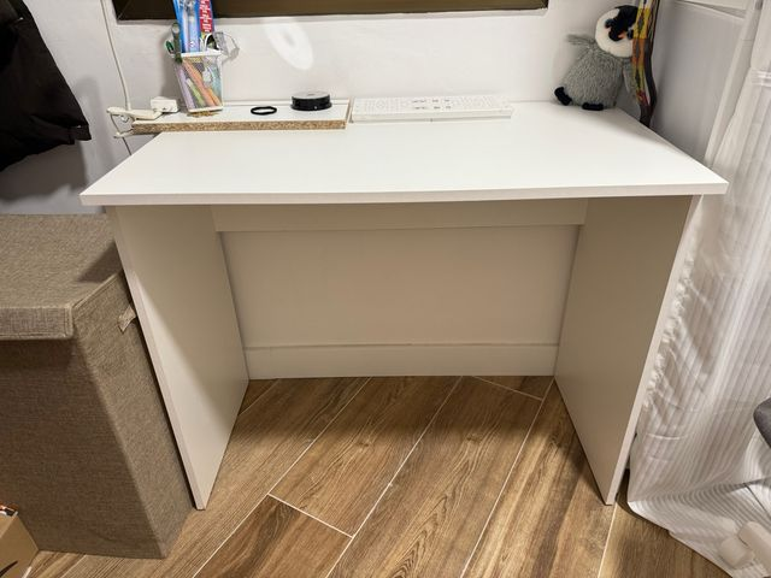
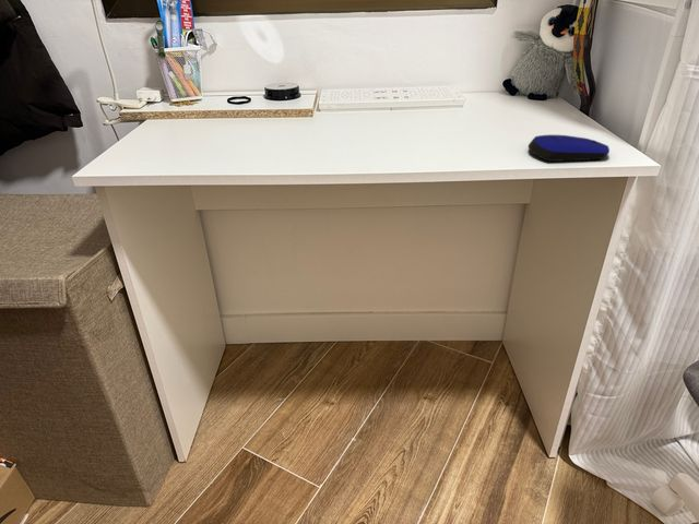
+ computer mouse (569, 145)
